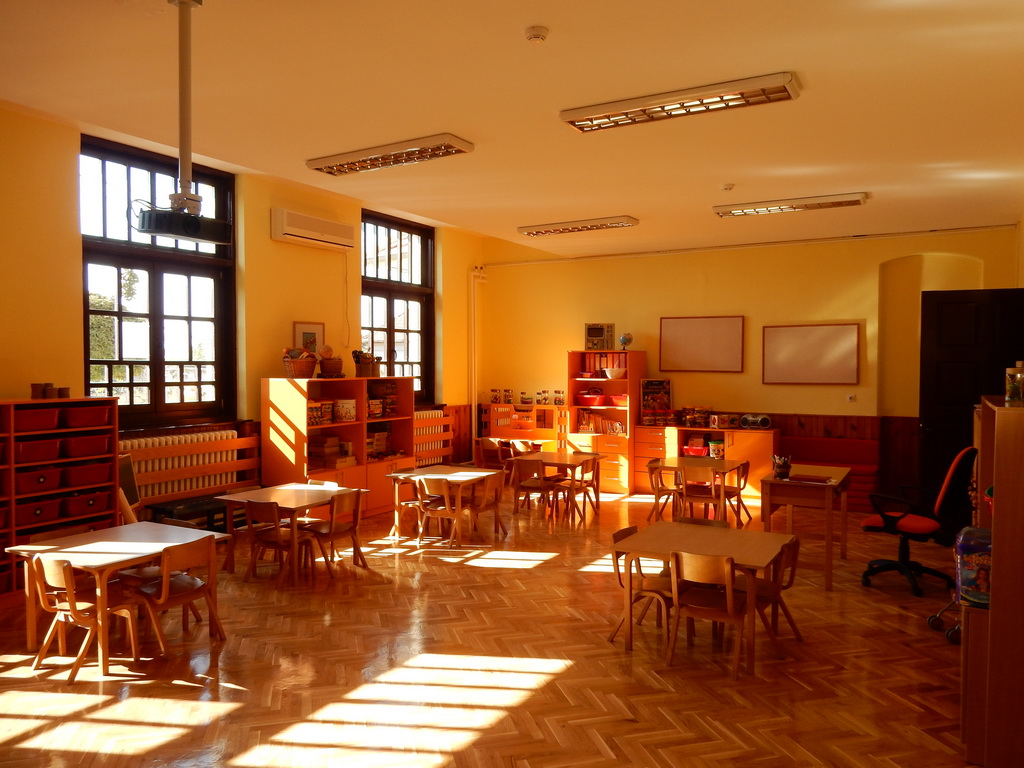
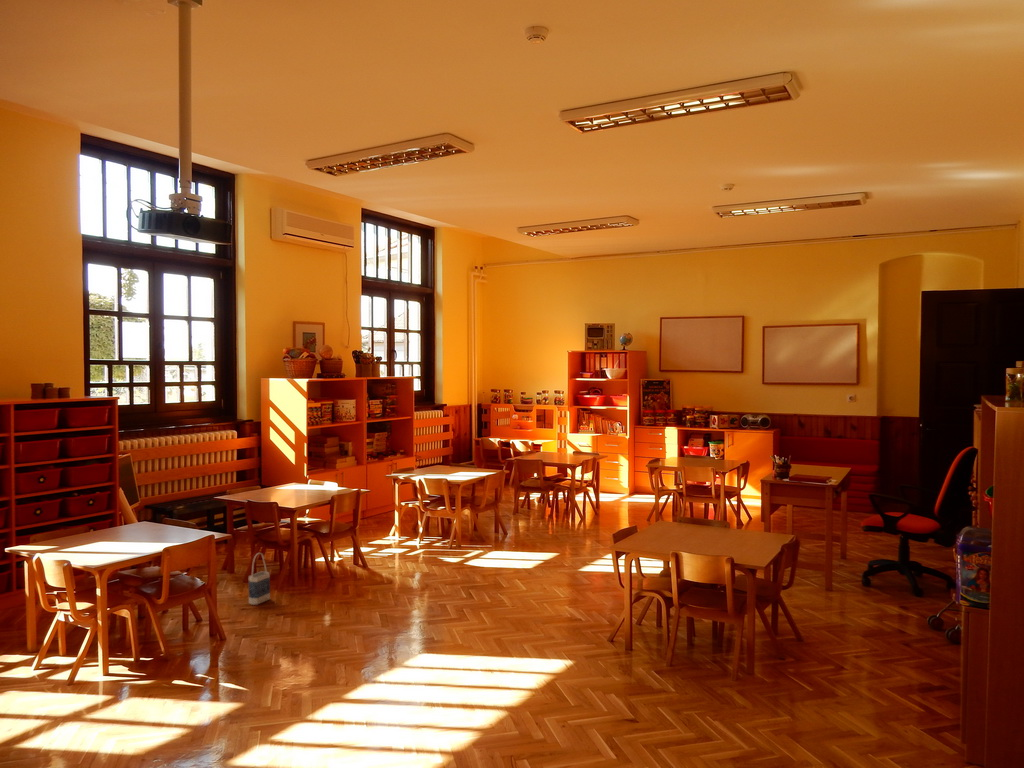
+ bag (259, 577)
